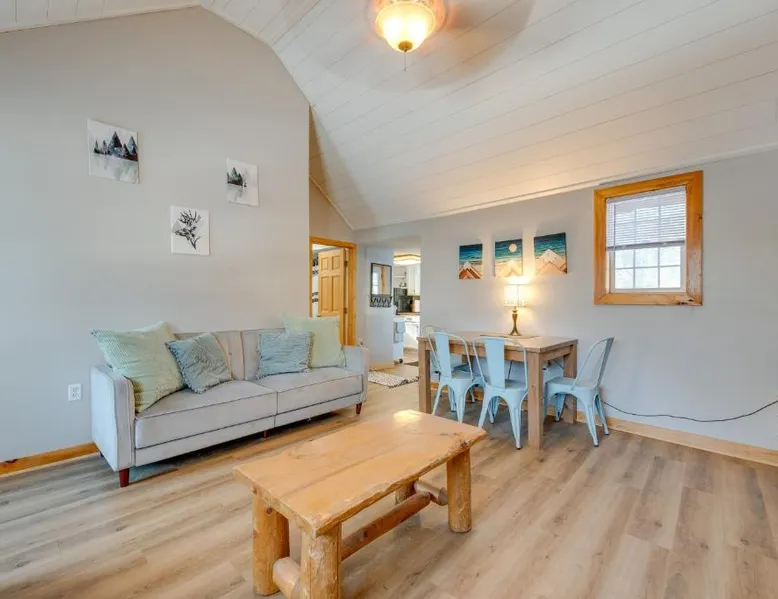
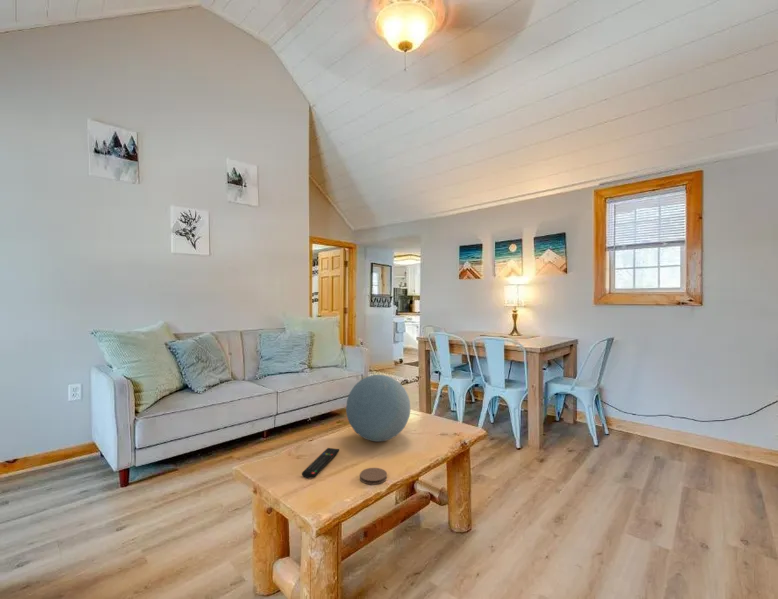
+ coaster (373, 475)
+ remote control (321, 462)
+ decorative orb (378, 407)
